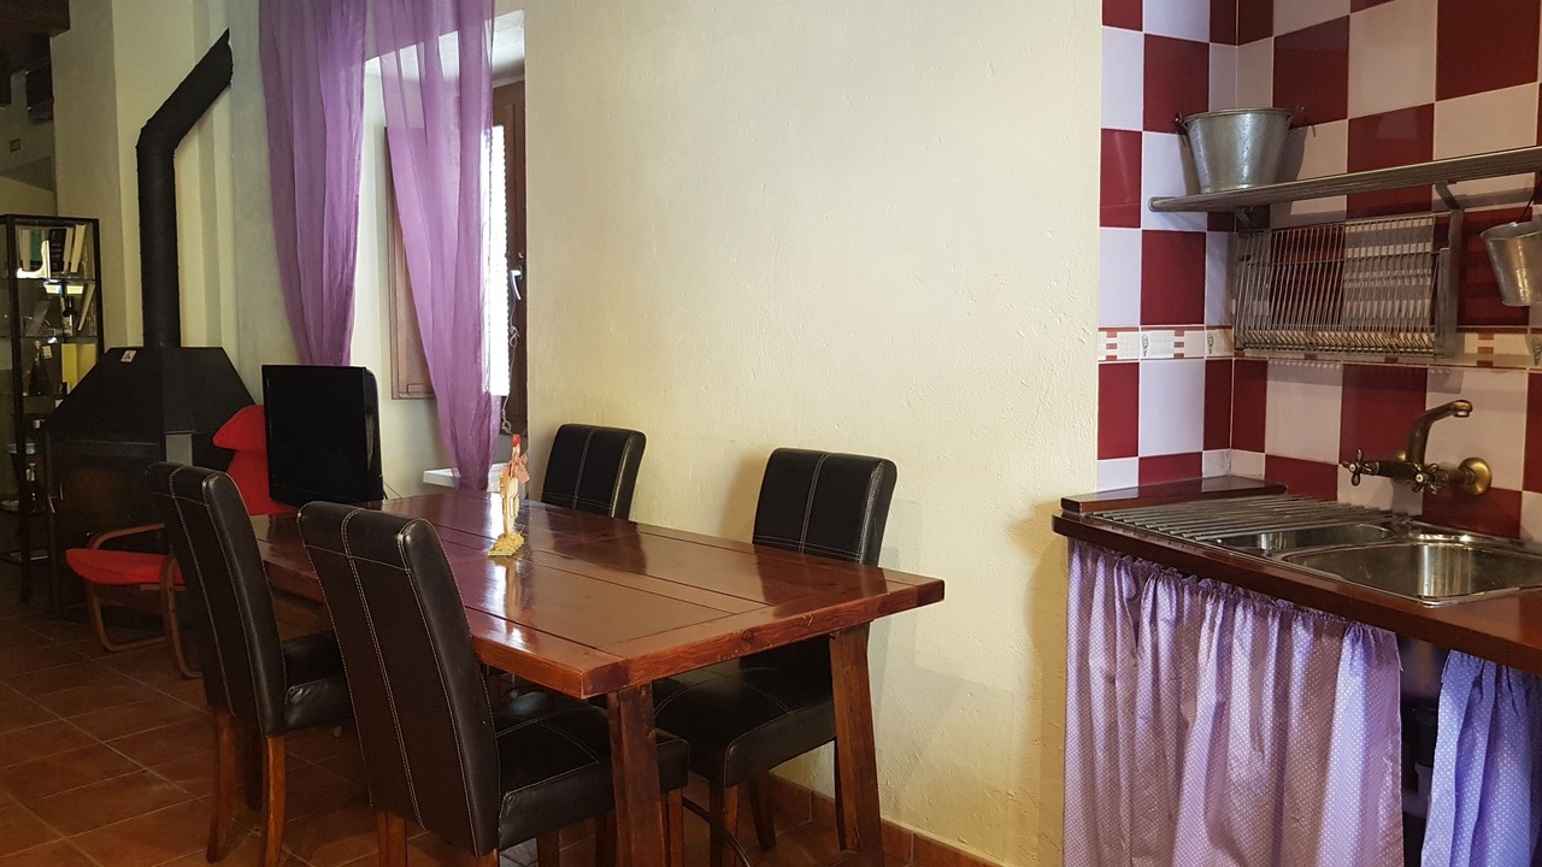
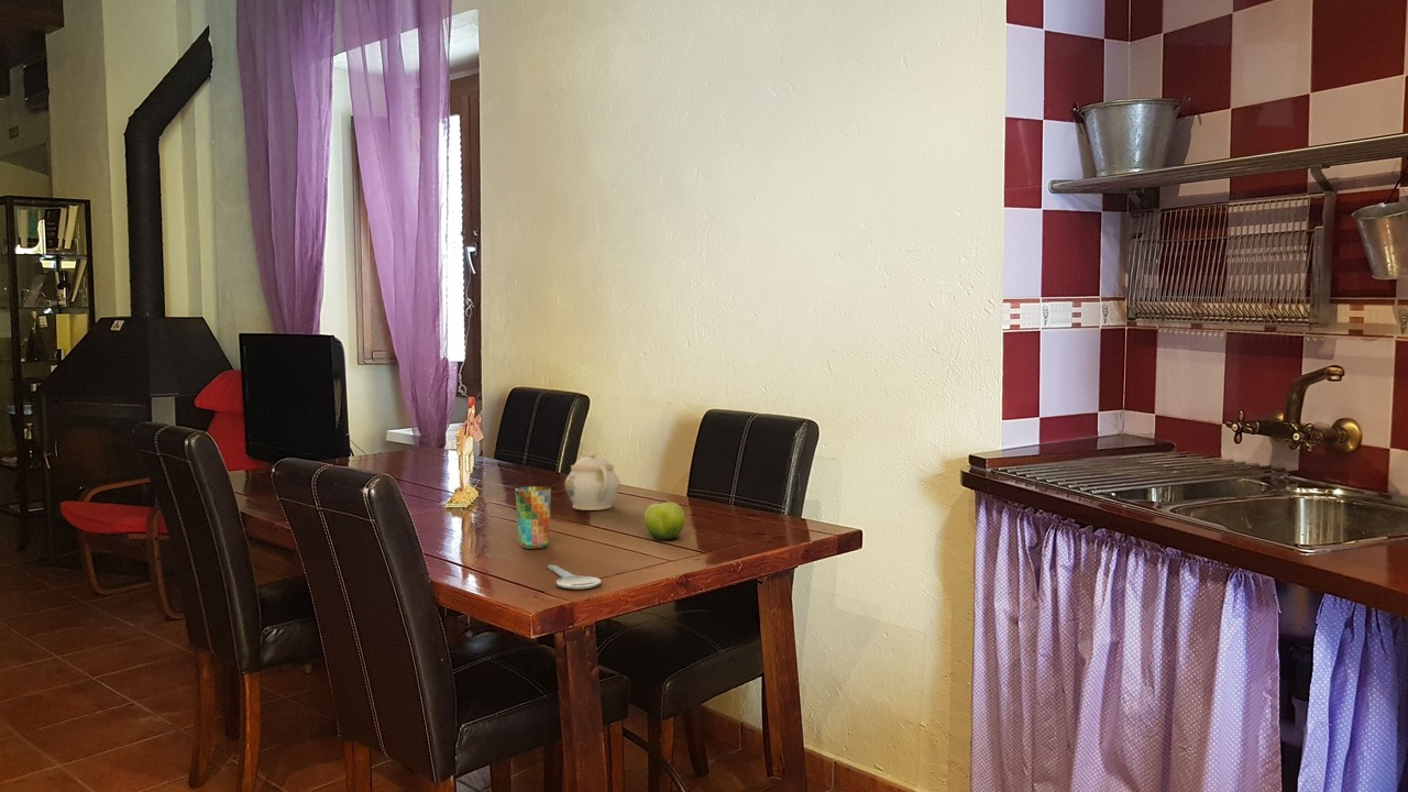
+ key (568, 575)
+ cup (534, 517)
+ teapot (593, 480)
+ fruit (664, 519)
